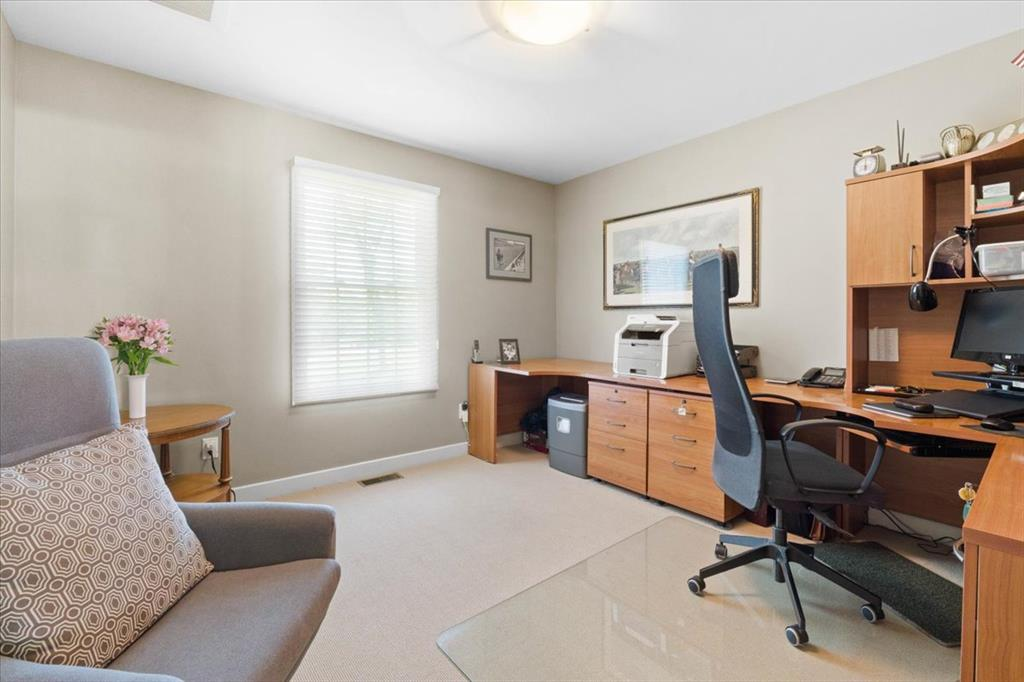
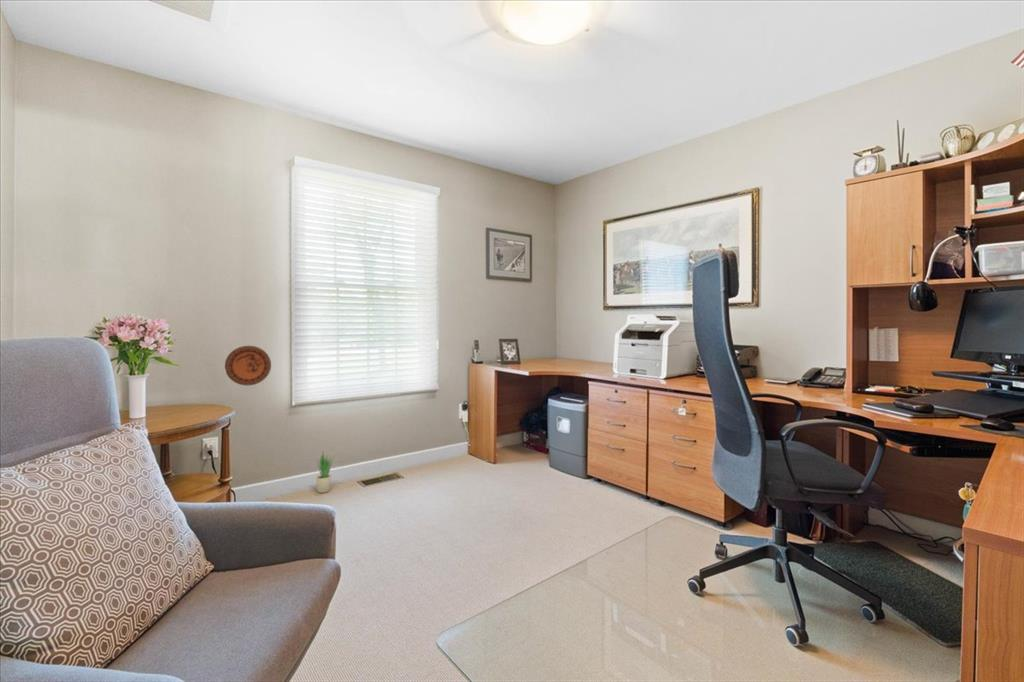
+ potted plant (325, 470)
+ decorative plate (248, 365)
